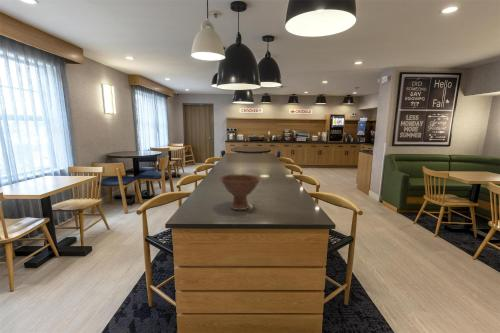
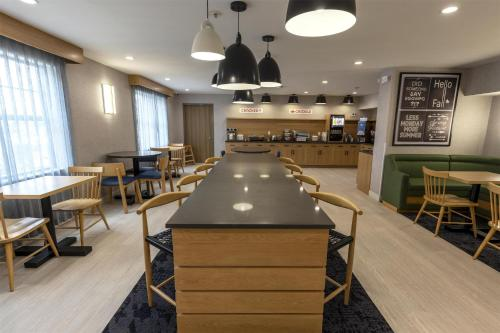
- bowl (239, 191)
